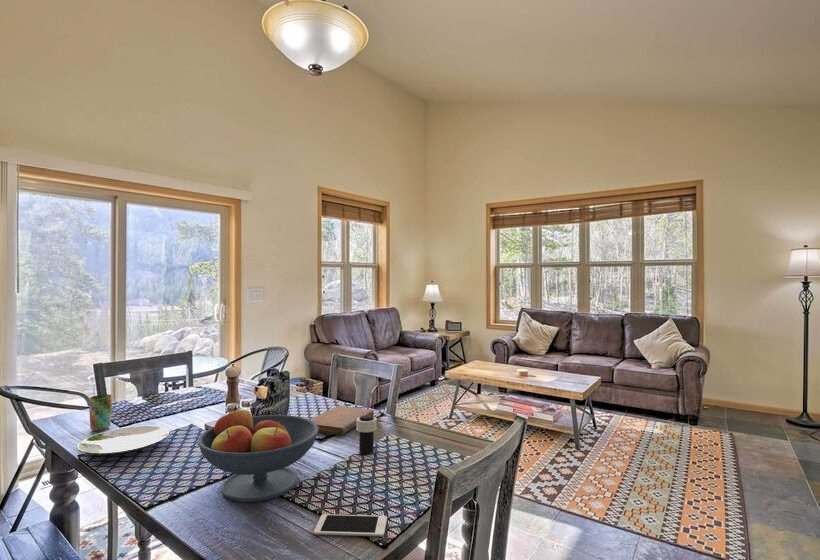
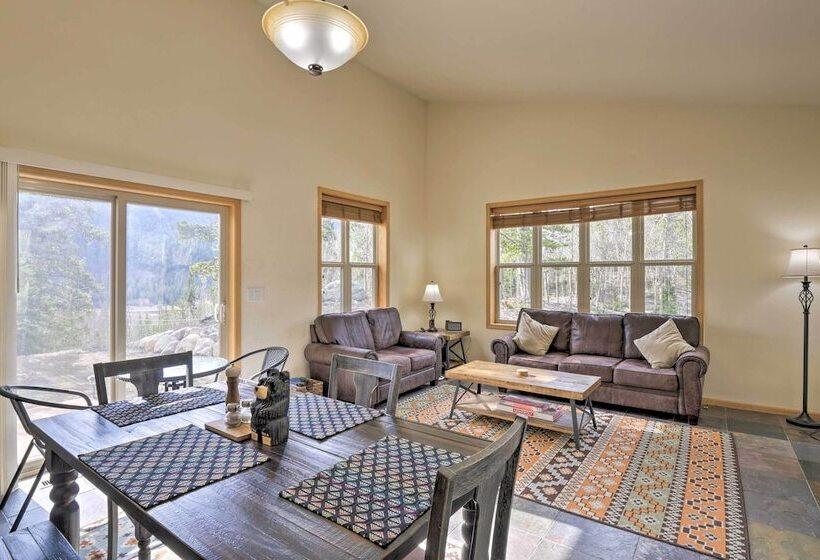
- cup (366, 434)
- cell phone (351, 525)
- cup (100, 412)
- notebook (340, 419)
- plate (125, 443)
- fruit bowl (260, 448)
